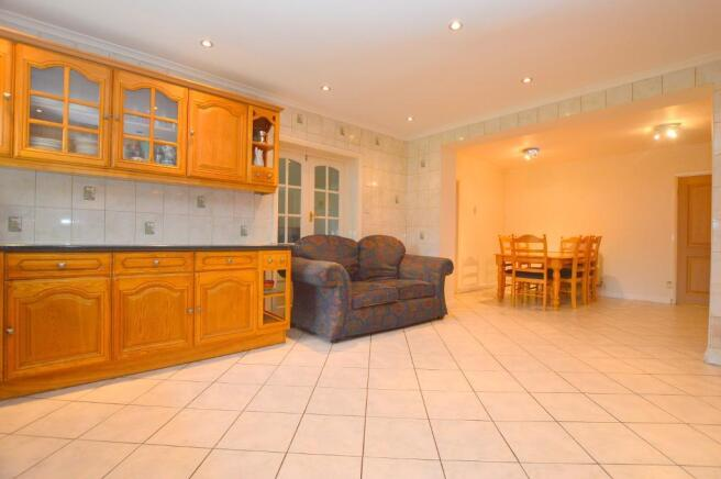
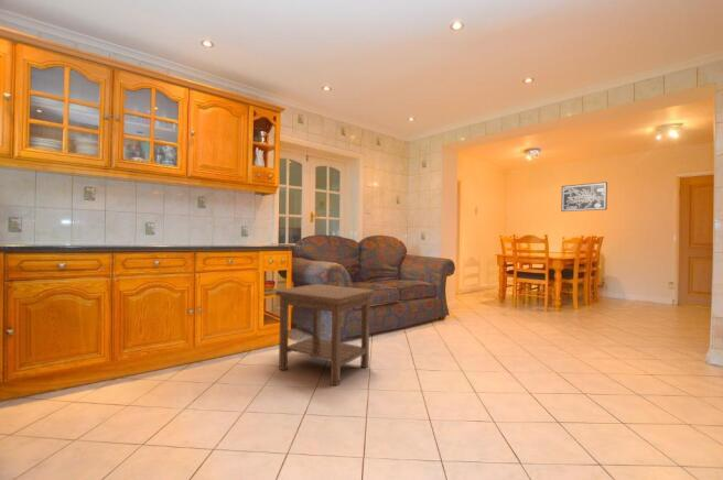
+ wall art (583, 197)
+ side table (320, 328)
